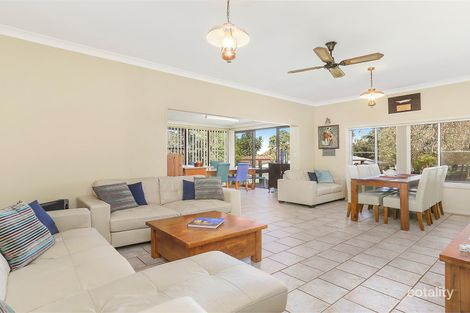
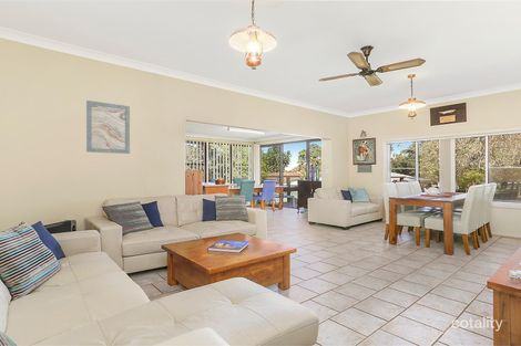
+ wall art (109, 127)
